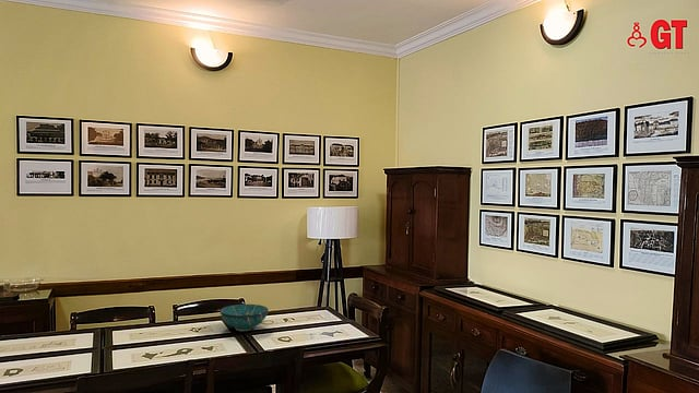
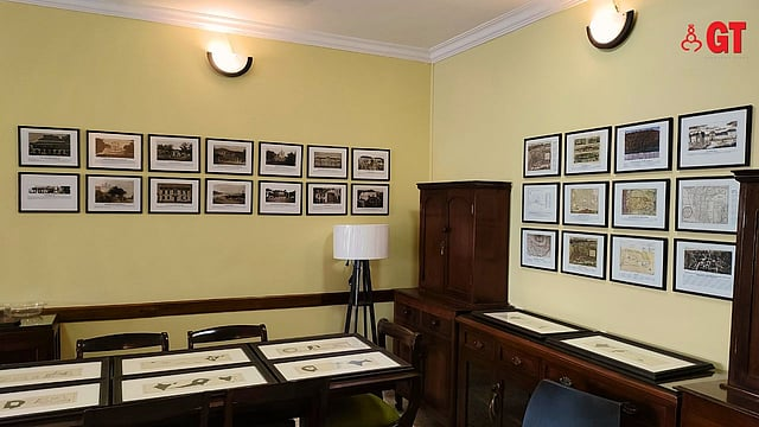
- decorative bowl (244, 319)
